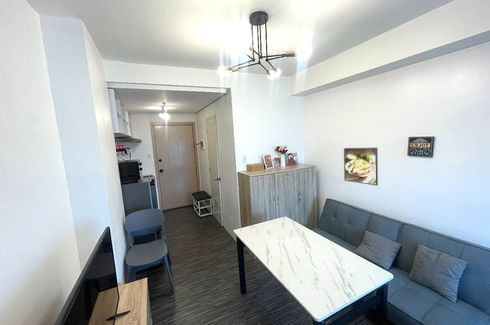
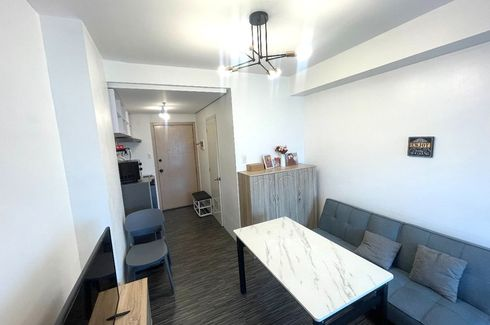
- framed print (359, 165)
